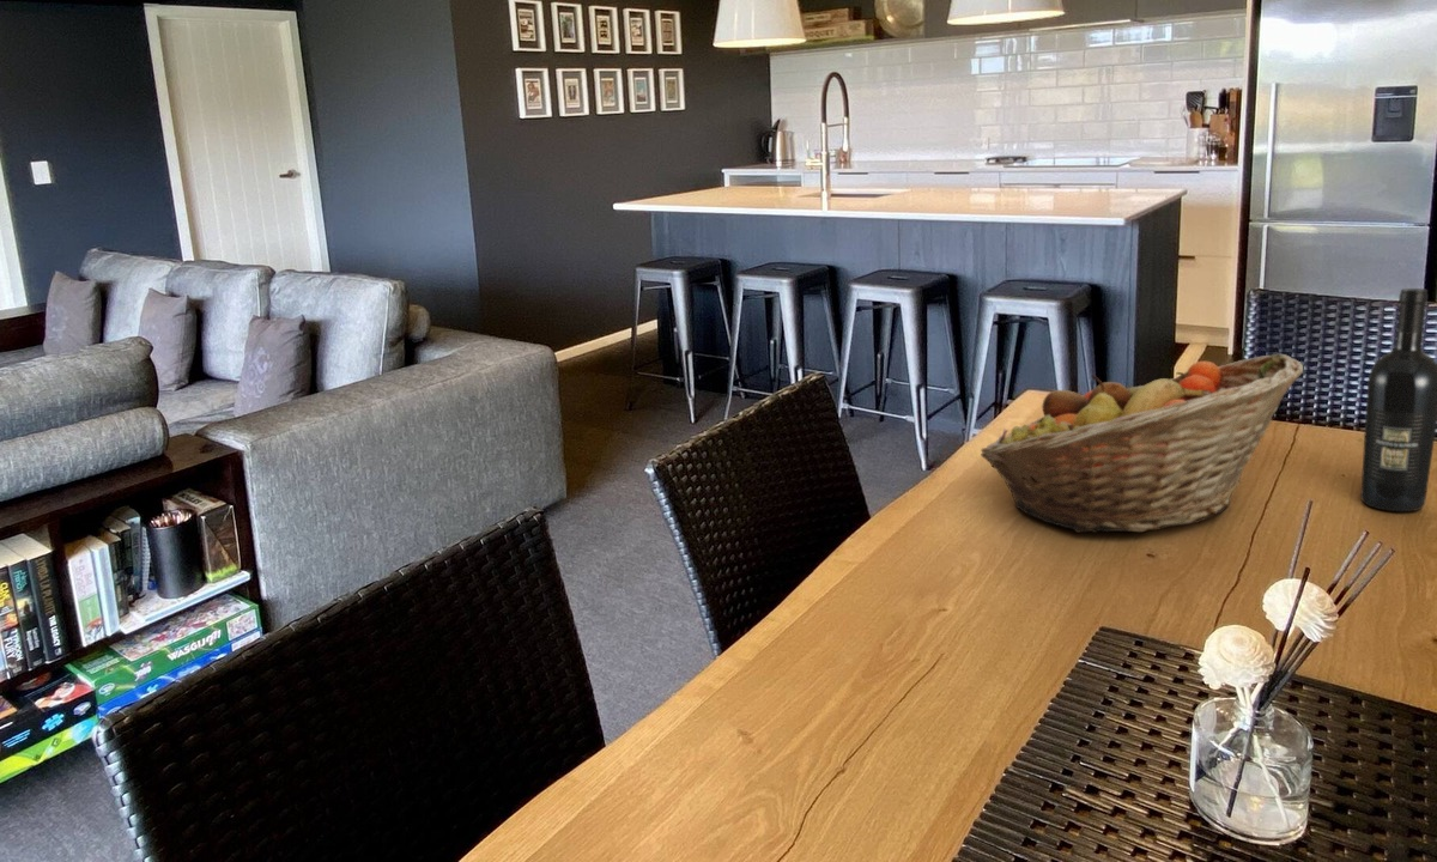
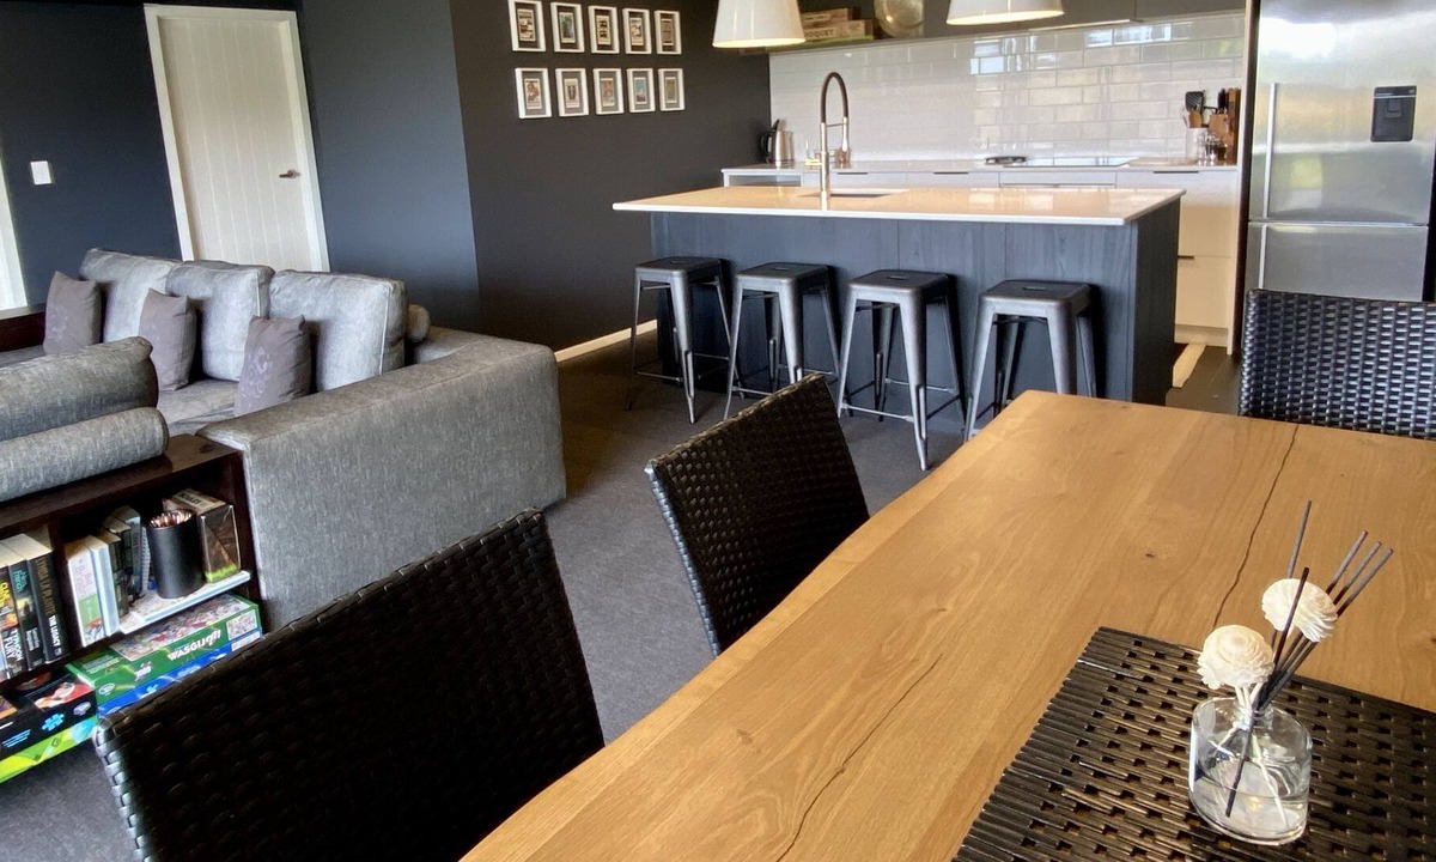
- wine bottle (1402, 399)
- fruit basket (1139, 431)
